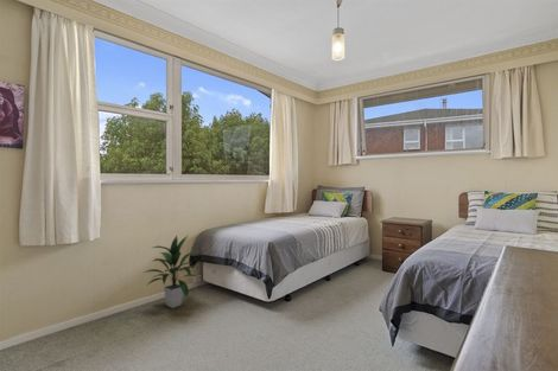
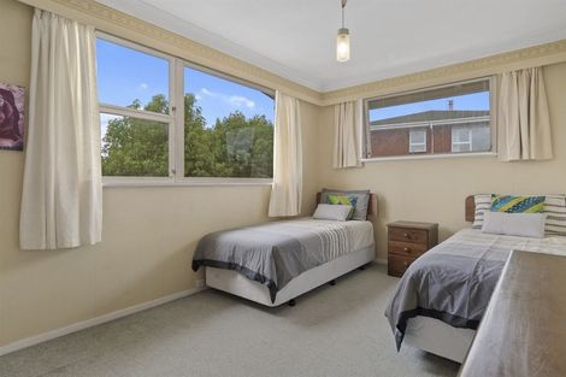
- indoor plant (173, 270)
